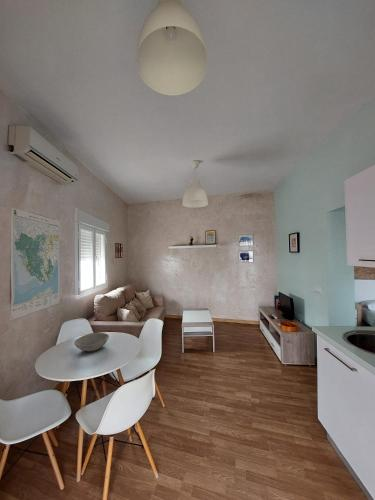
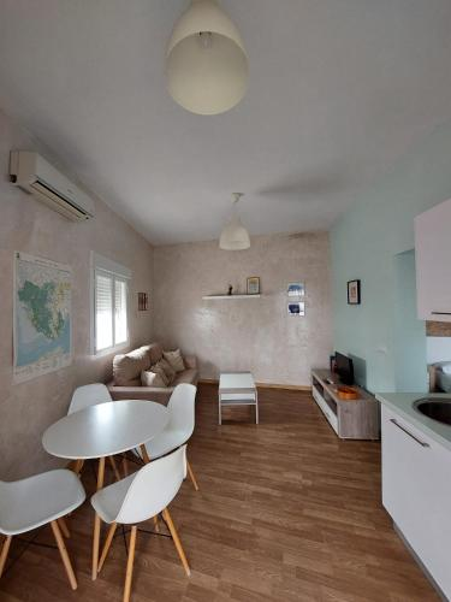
- bowl (92, 343)
